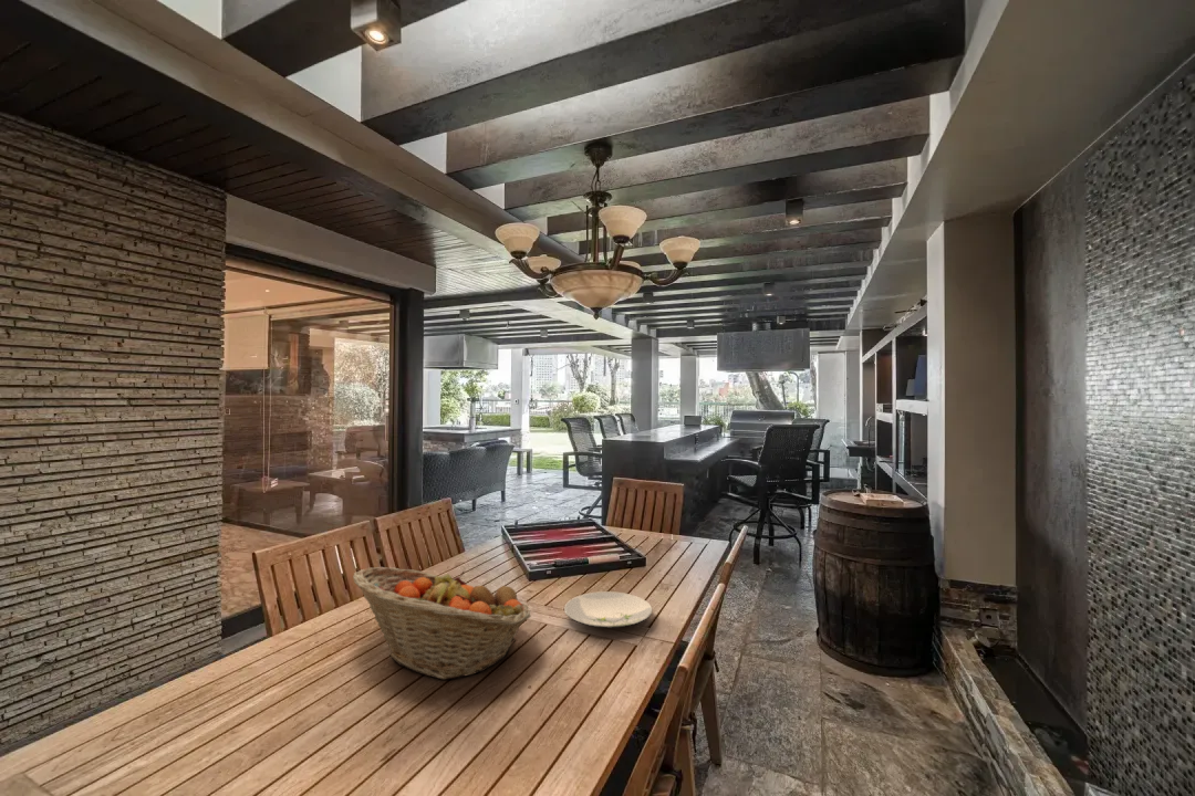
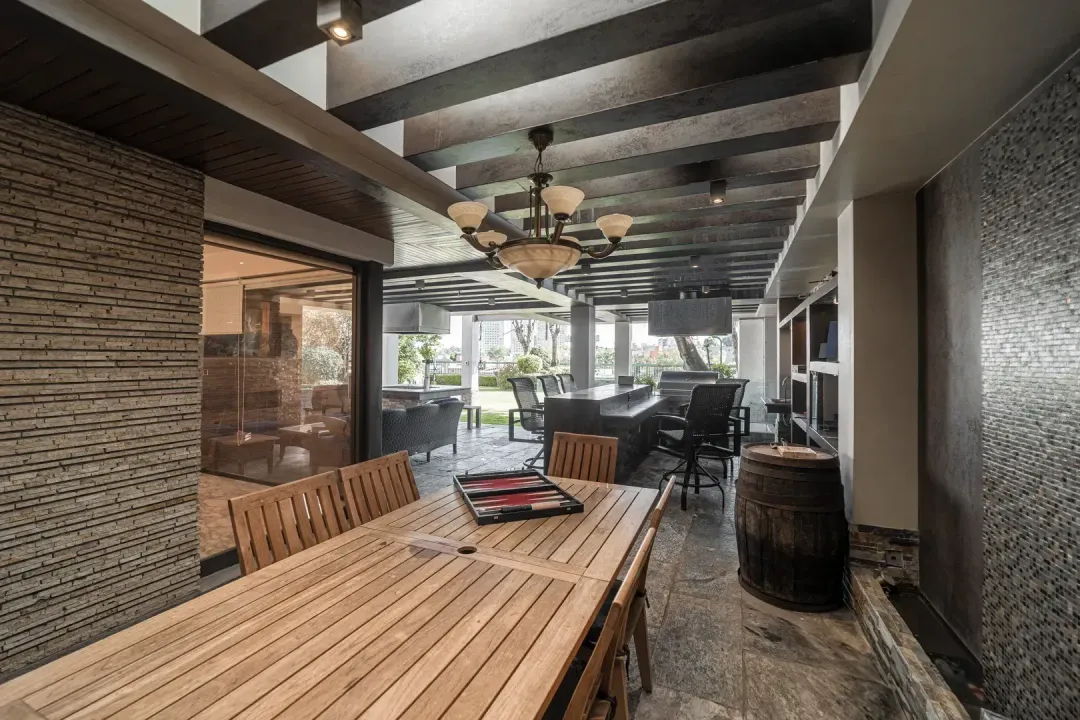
- fruit basket (441, 608)
- plate (607, 612)
